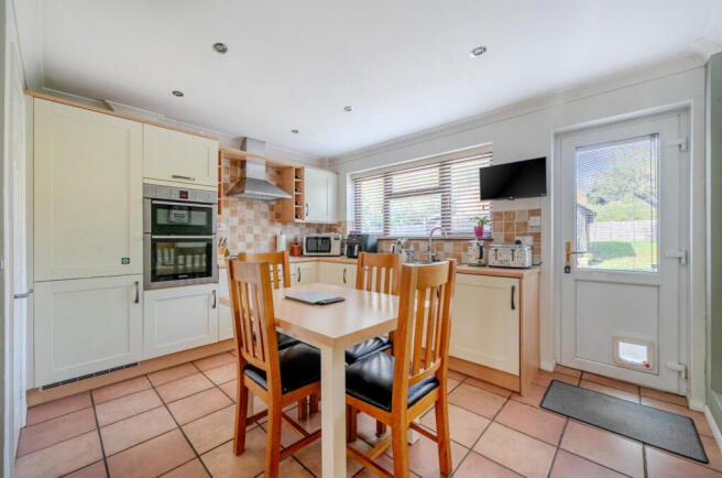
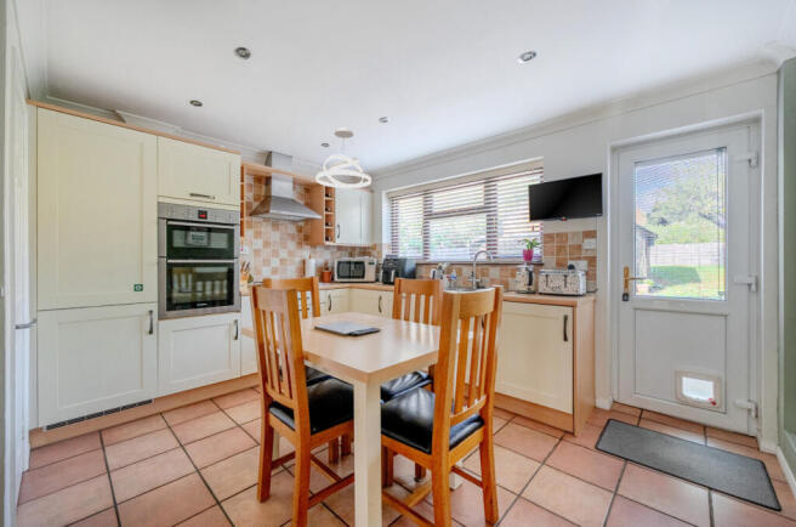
+ pendant light (343, 158)
